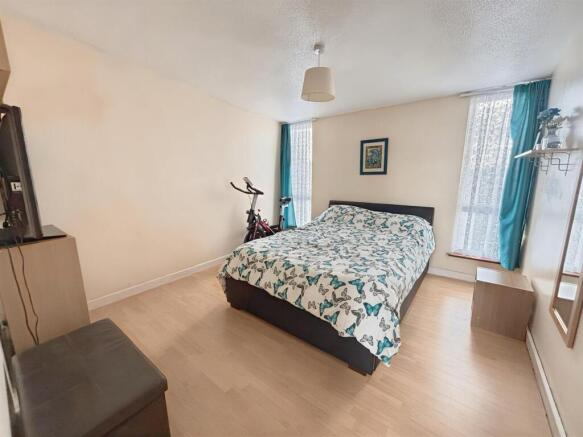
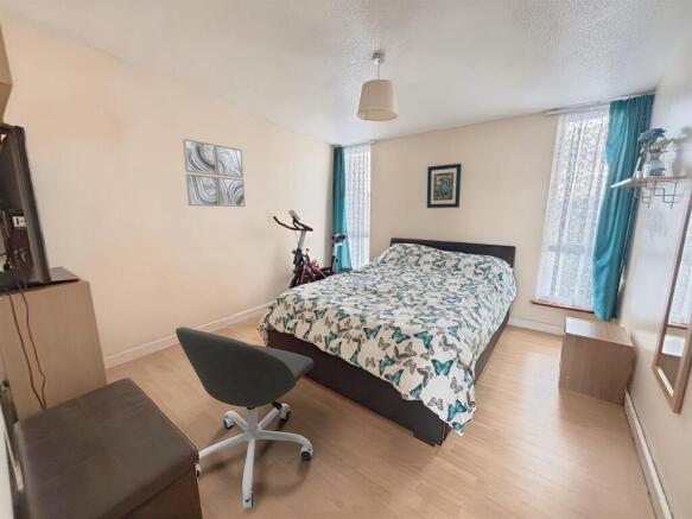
+ office chair (252, 382)
+ wall art (217, 175)
